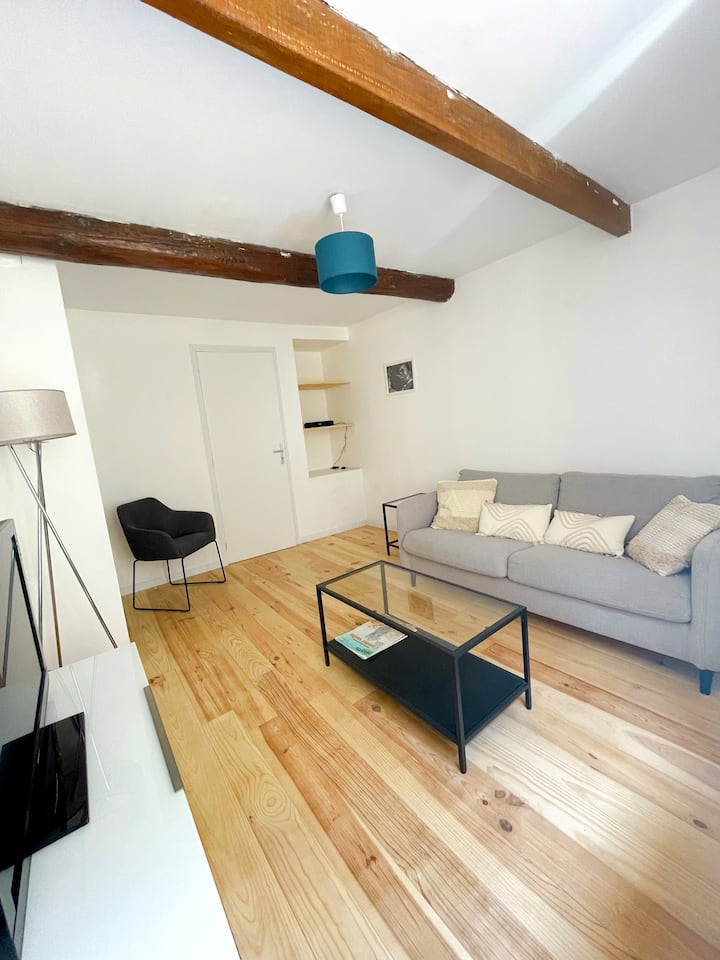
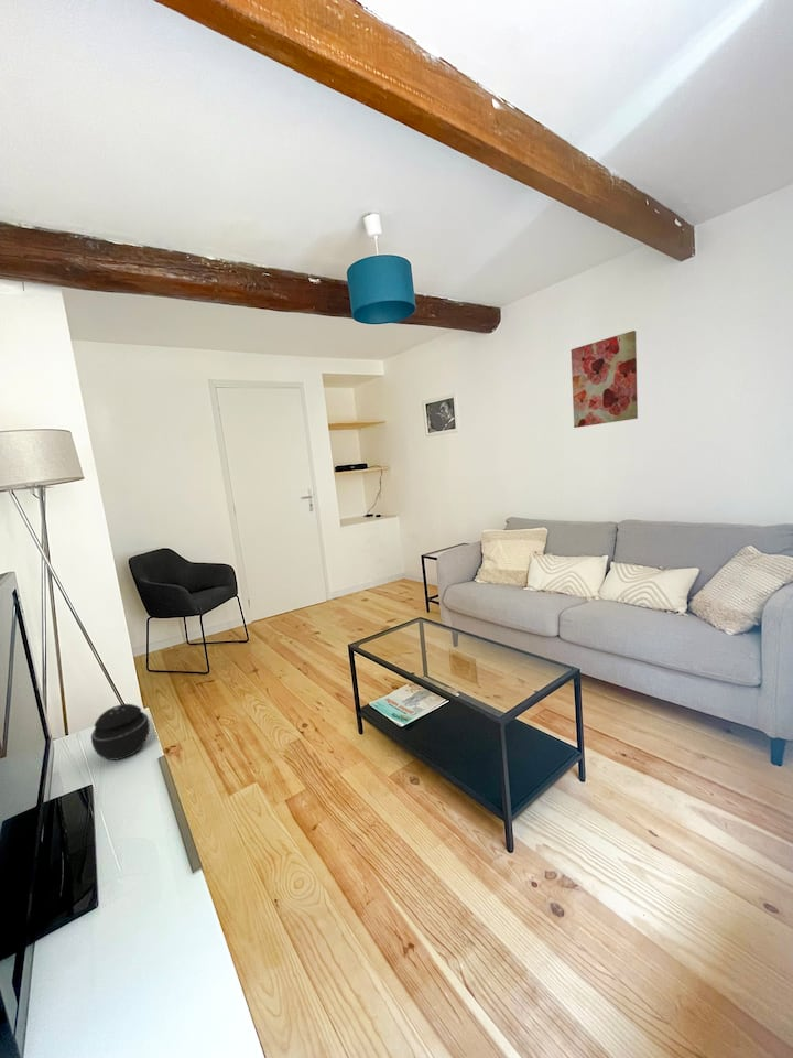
+ speaker (120, 730)
+ wall art (602, 382)
